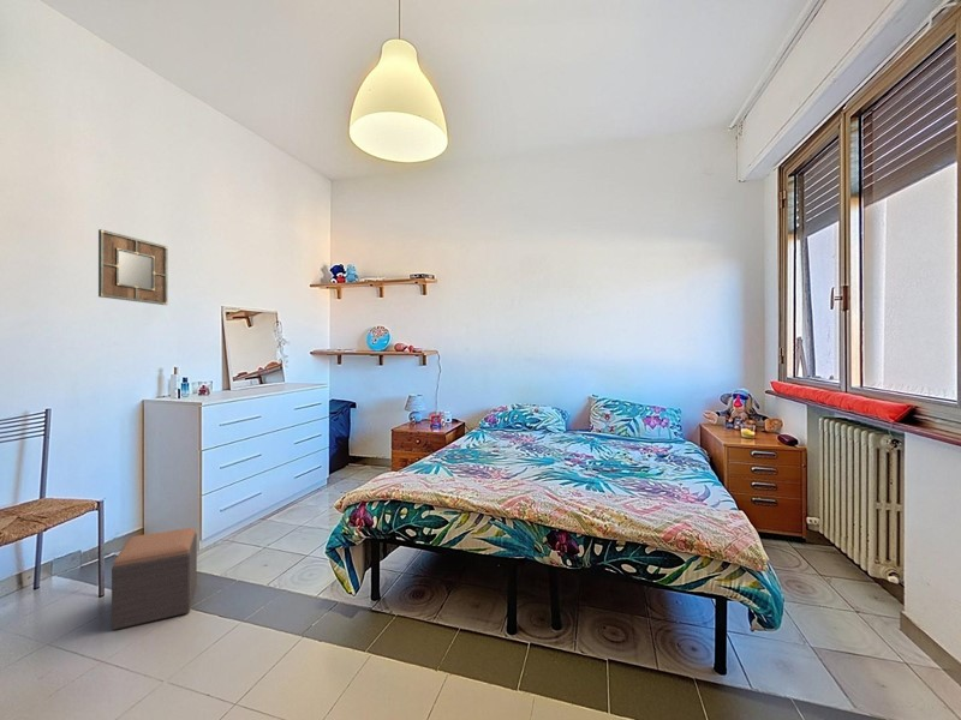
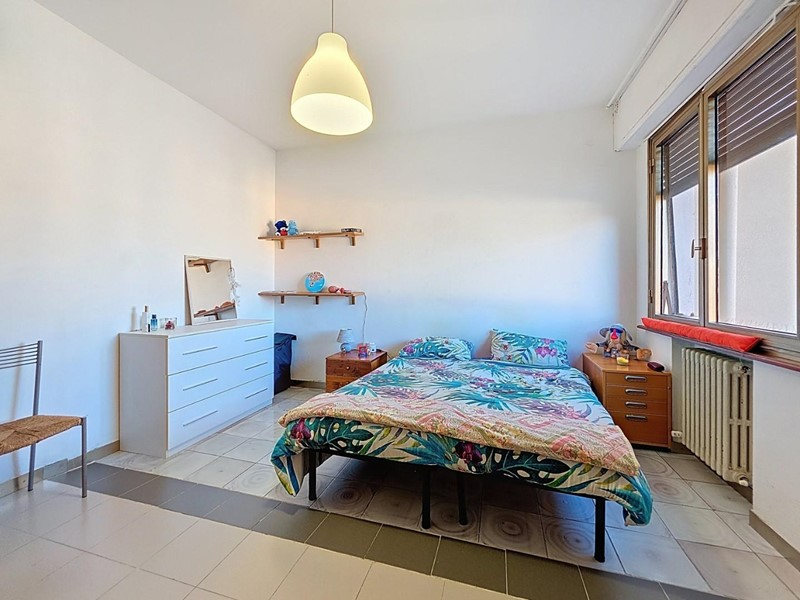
- footstool (157, 572)
- home mirror (135, 269)
